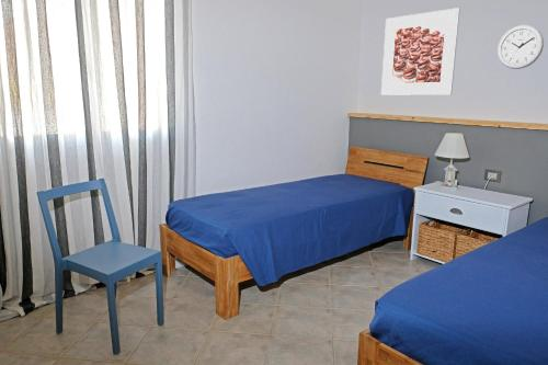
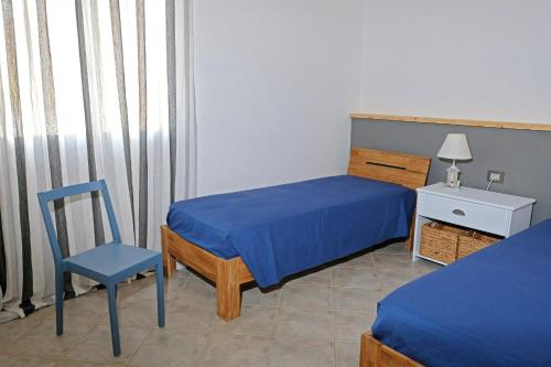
- wall clock (518, 47)
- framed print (416, 55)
